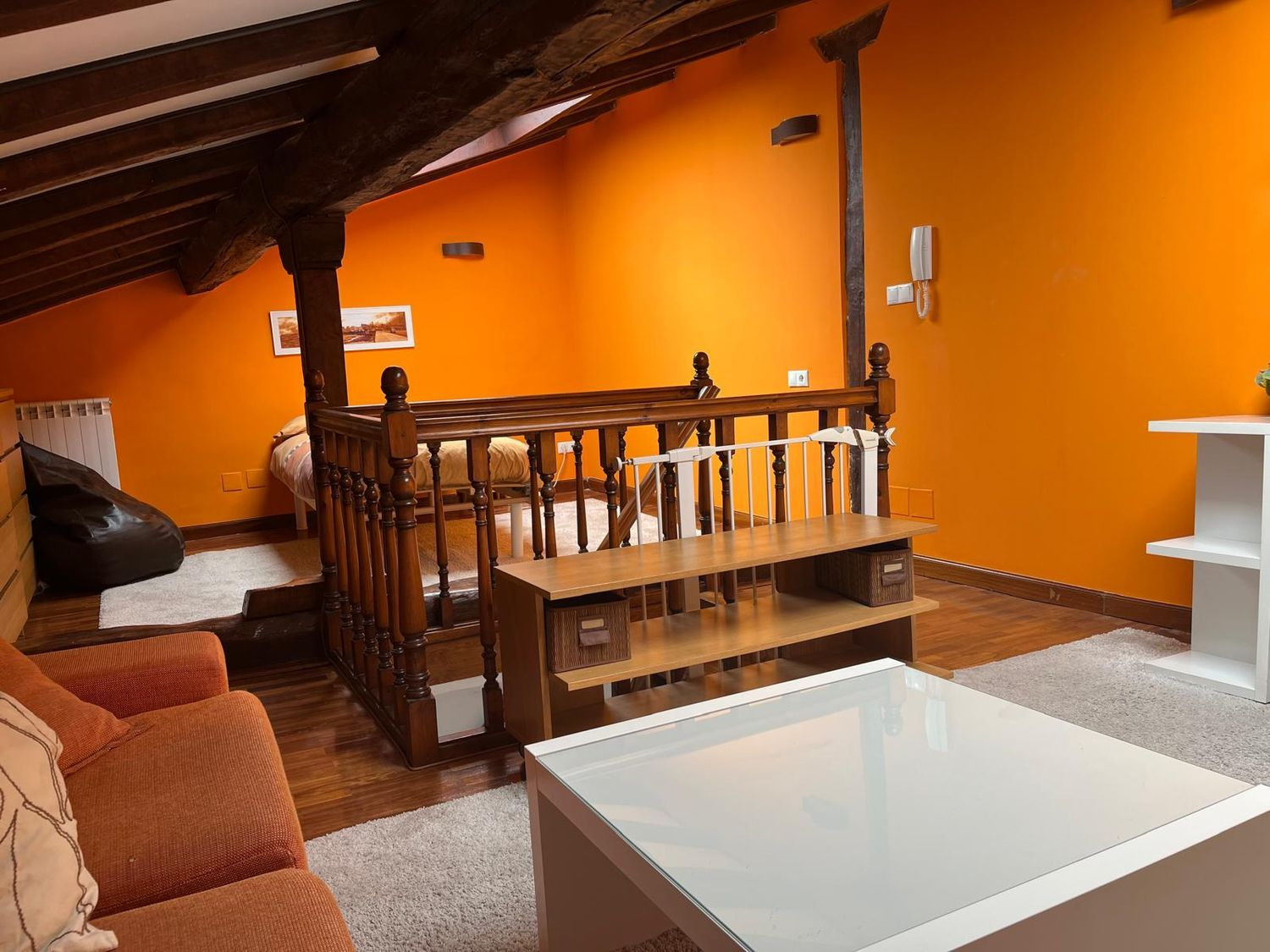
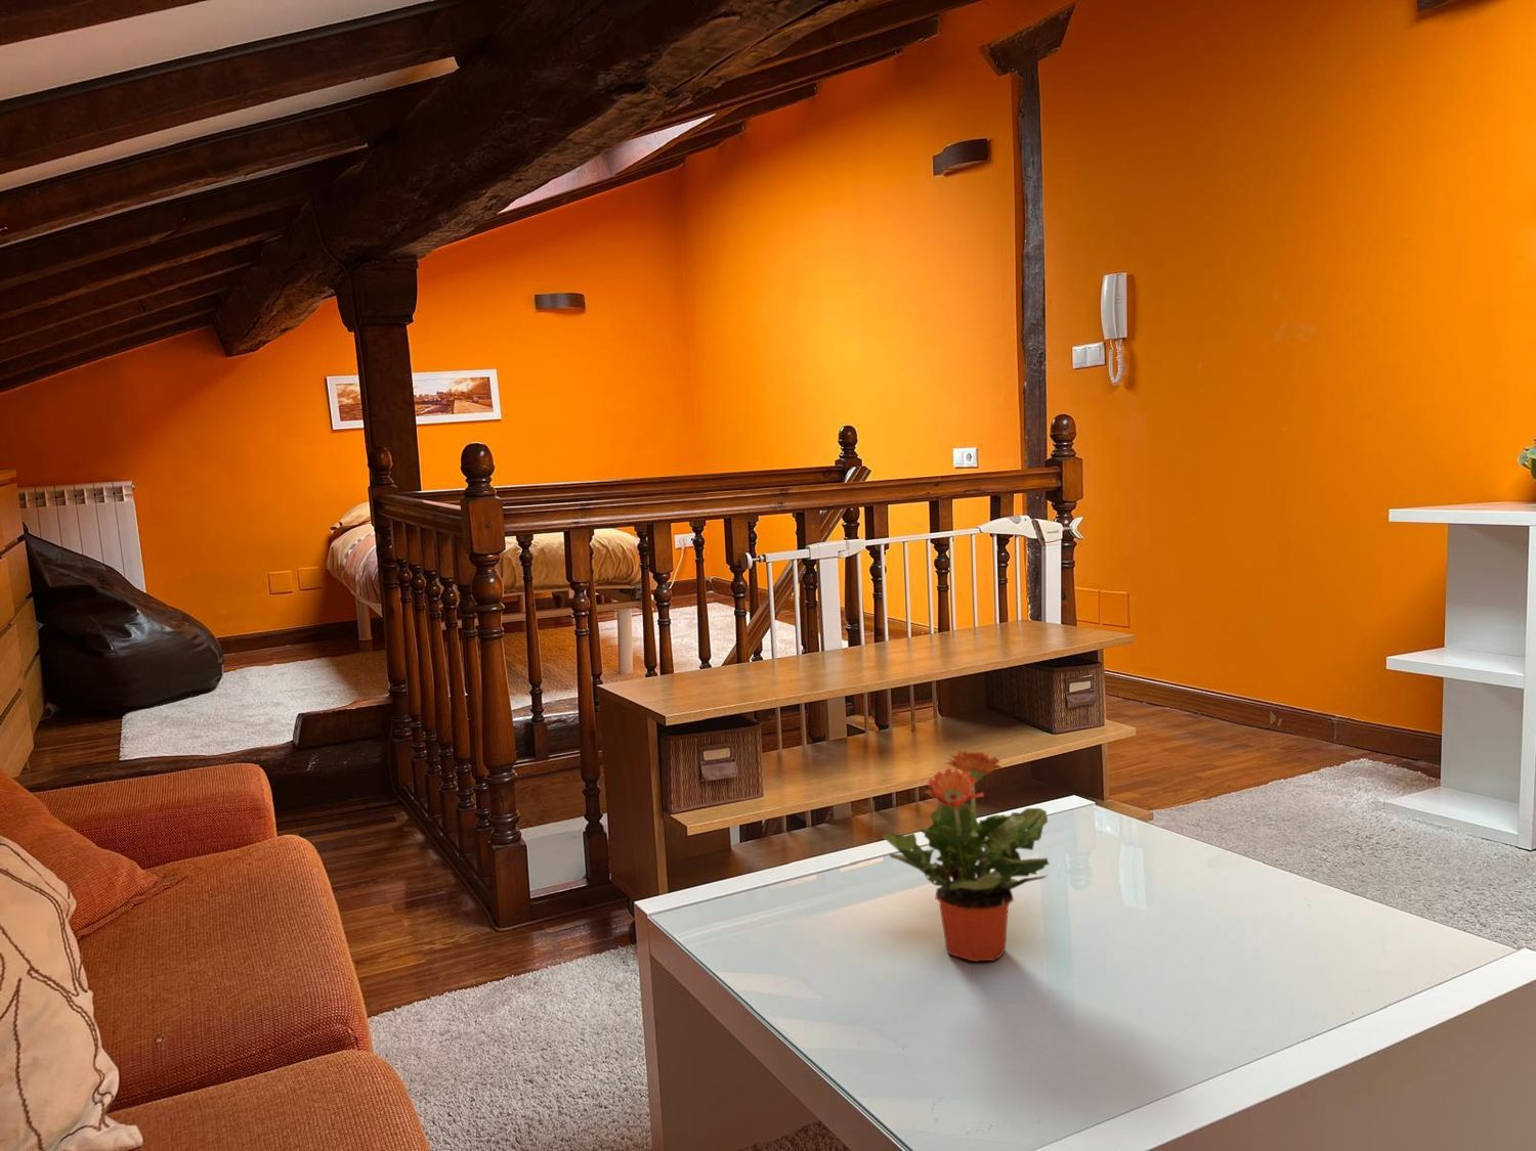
+ potted plant (968, 855)
